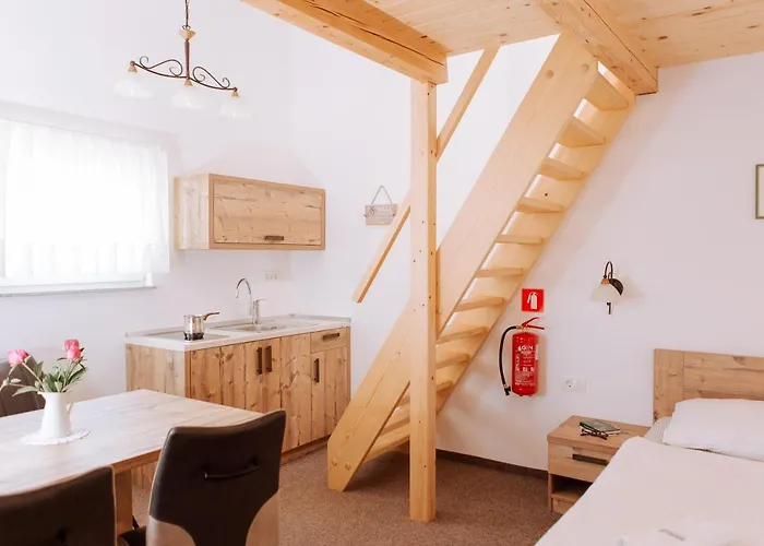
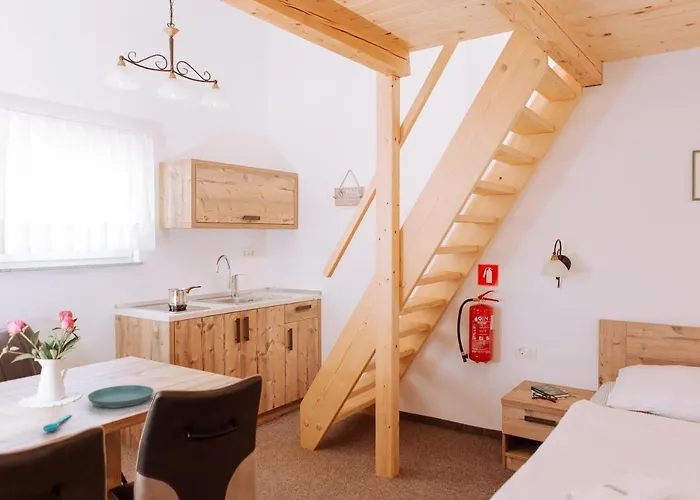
+ saucer (121, 396)
+ spoon (58, 421)
